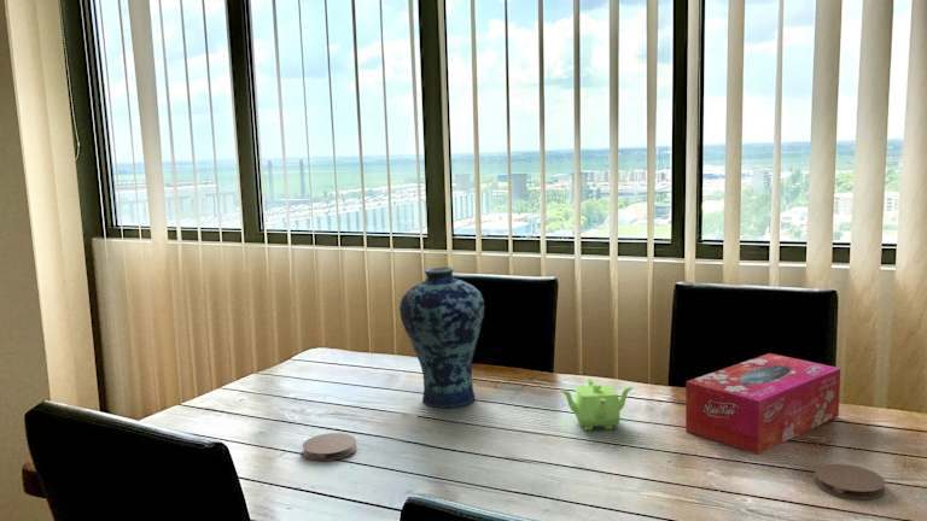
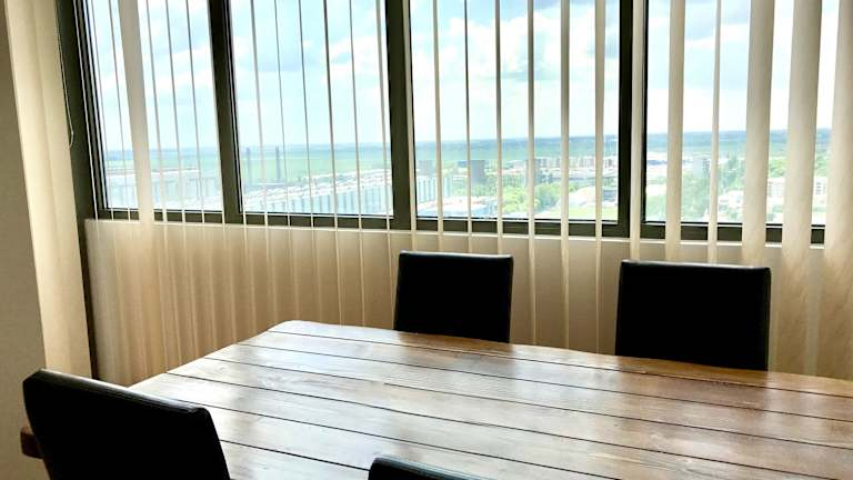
- teapot (596, 404)
- tissue box (764, 399)
- coaster (330, 446)
- coaster (849, 481)
- vase (443, 334)
